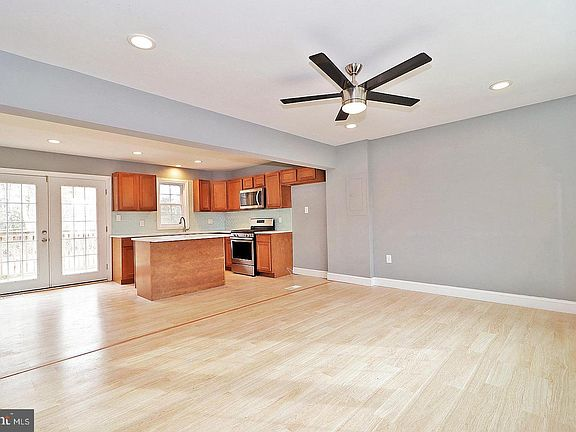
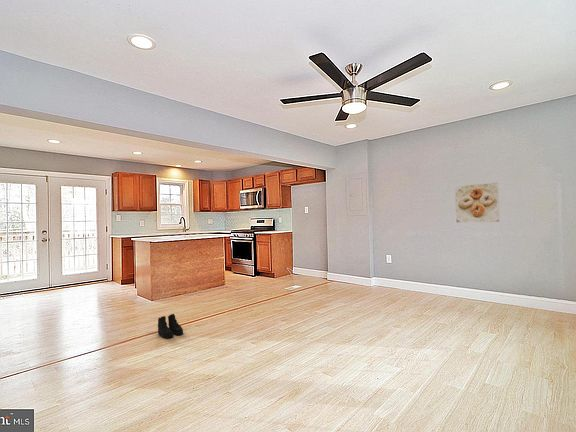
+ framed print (476, 203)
+ boots (170, 324)
